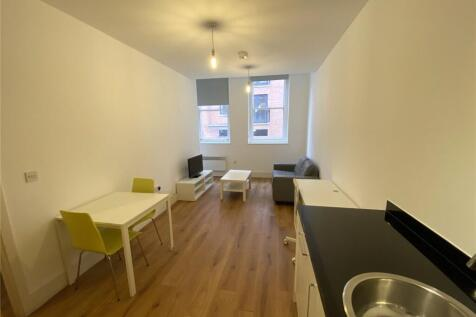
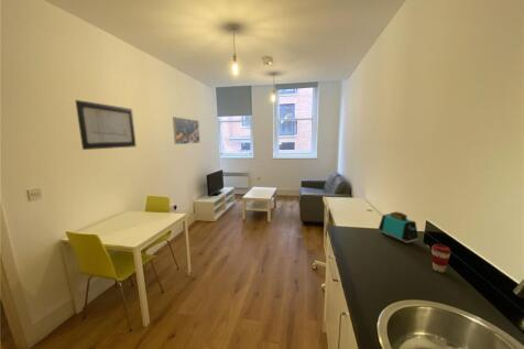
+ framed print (187, 131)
+ toaster (397, 225)
+ coffee cup (439, 258)
+ wall art (110, 127)
